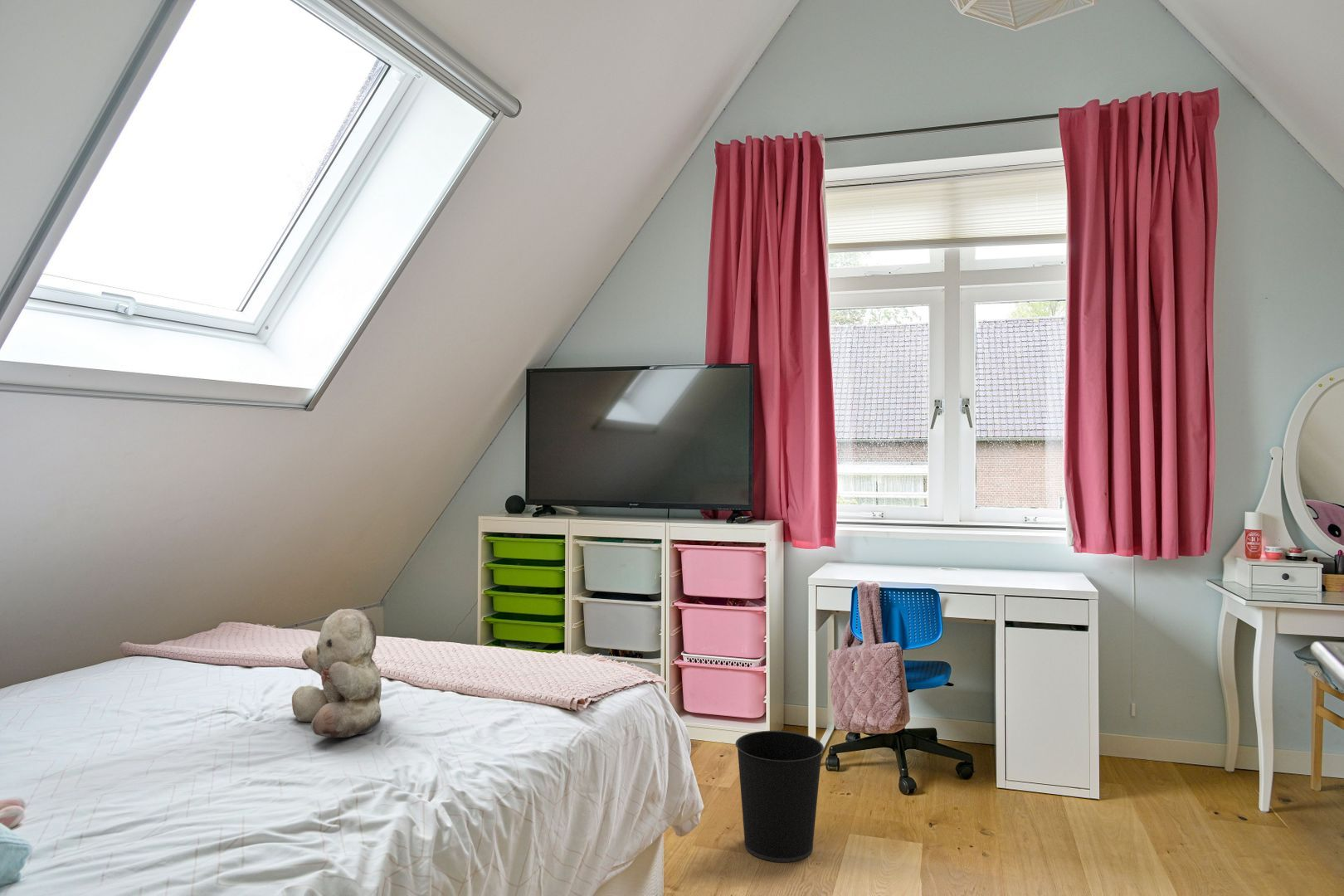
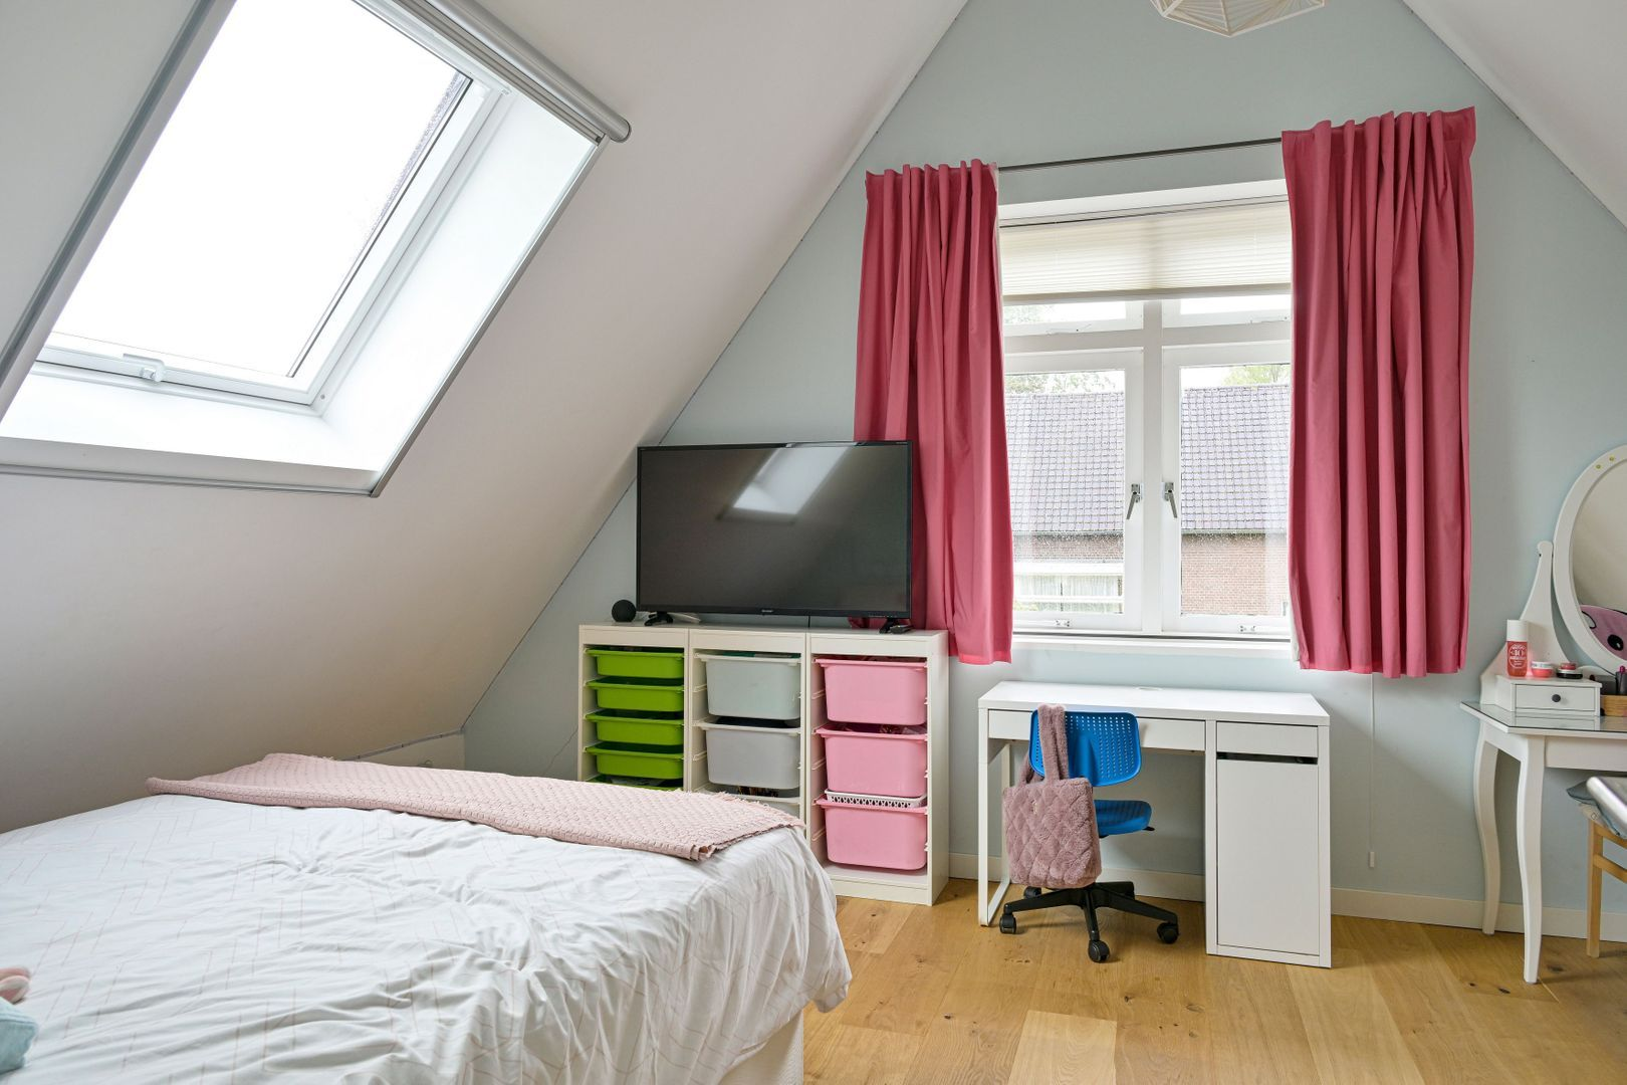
- teddy bear (327, 669)
- wastebasket (778, 795)
